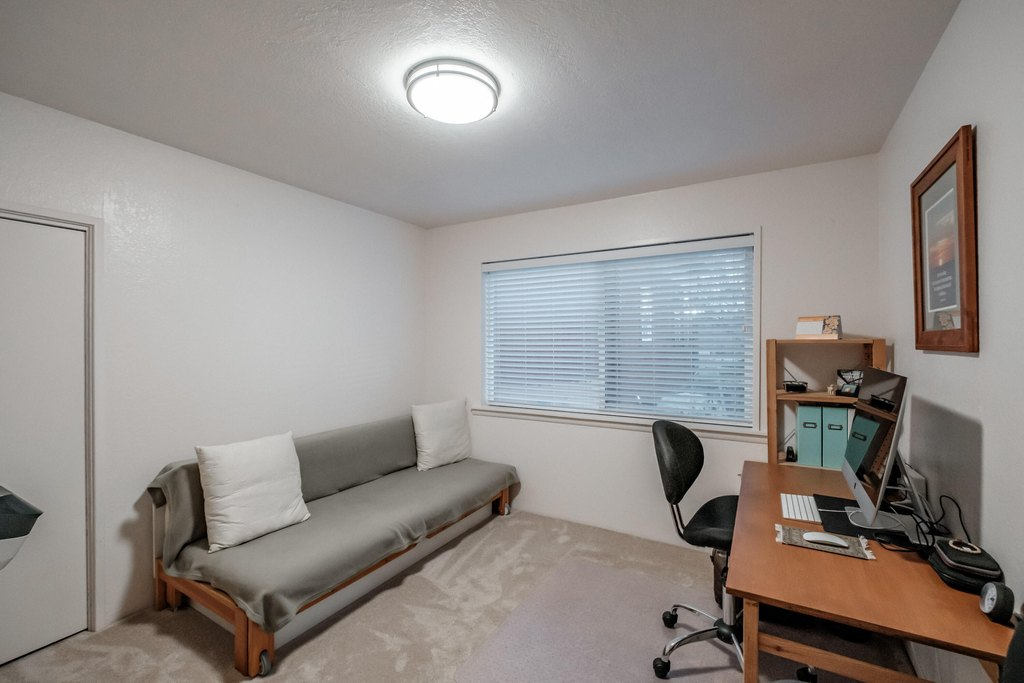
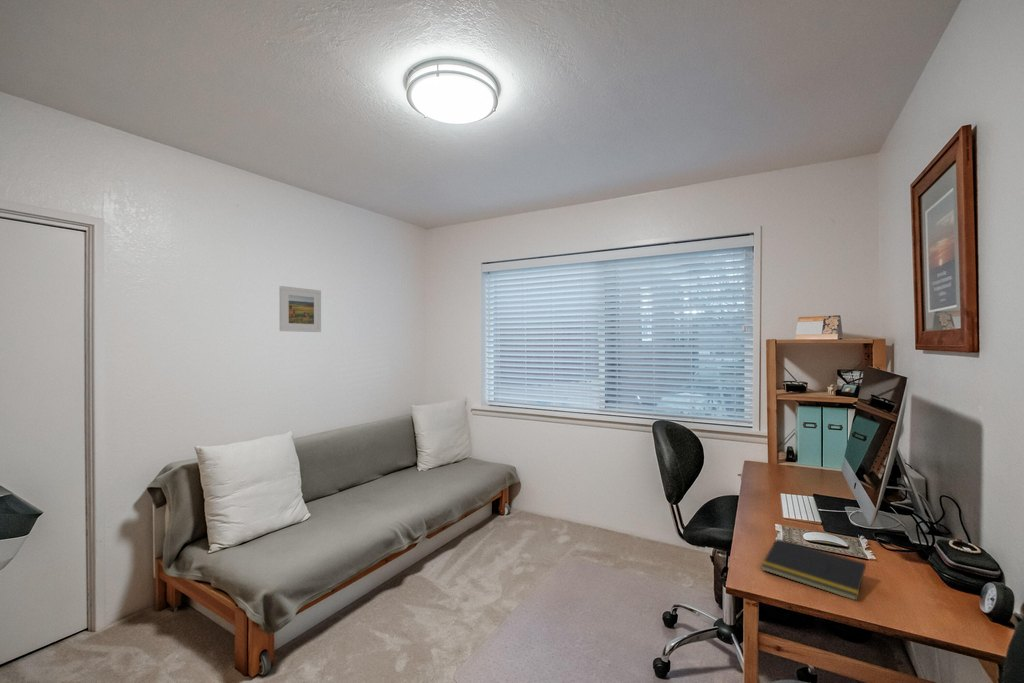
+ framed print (301, 309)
+ notepad (812, 566)
